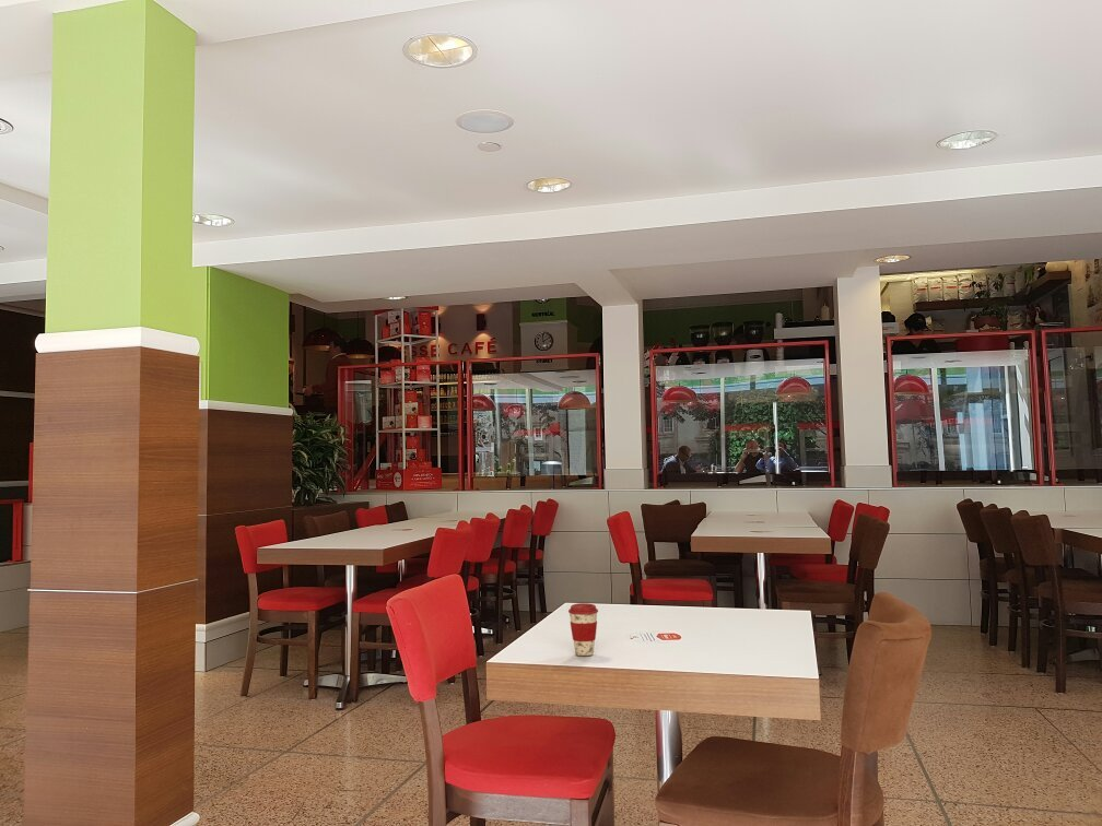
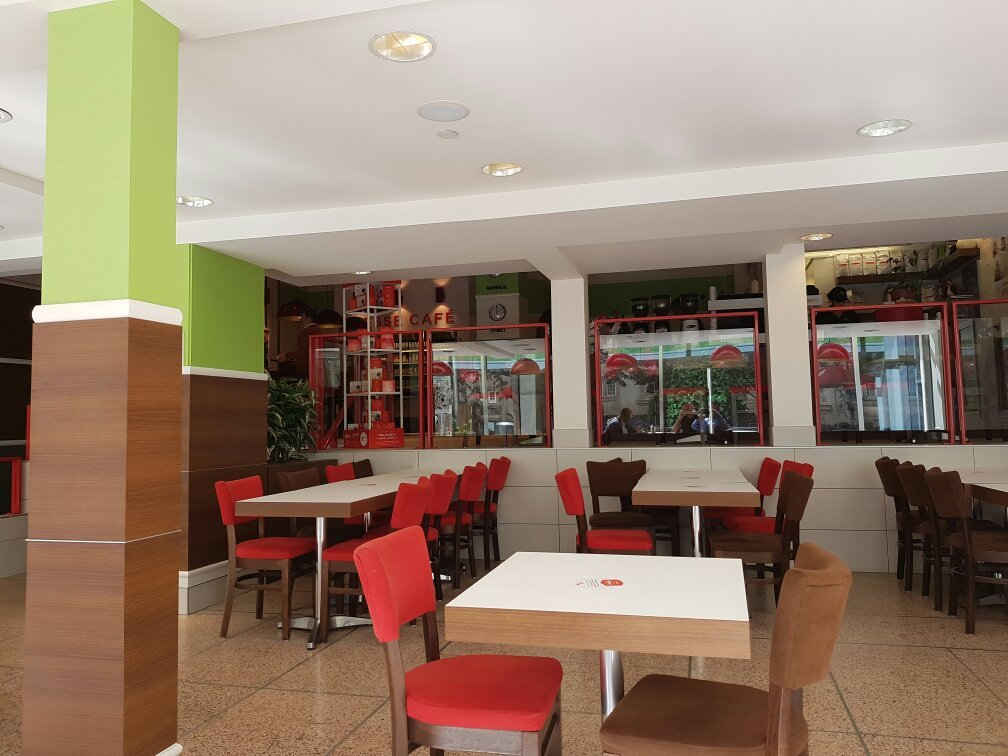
- coffee cup (583, 629)
